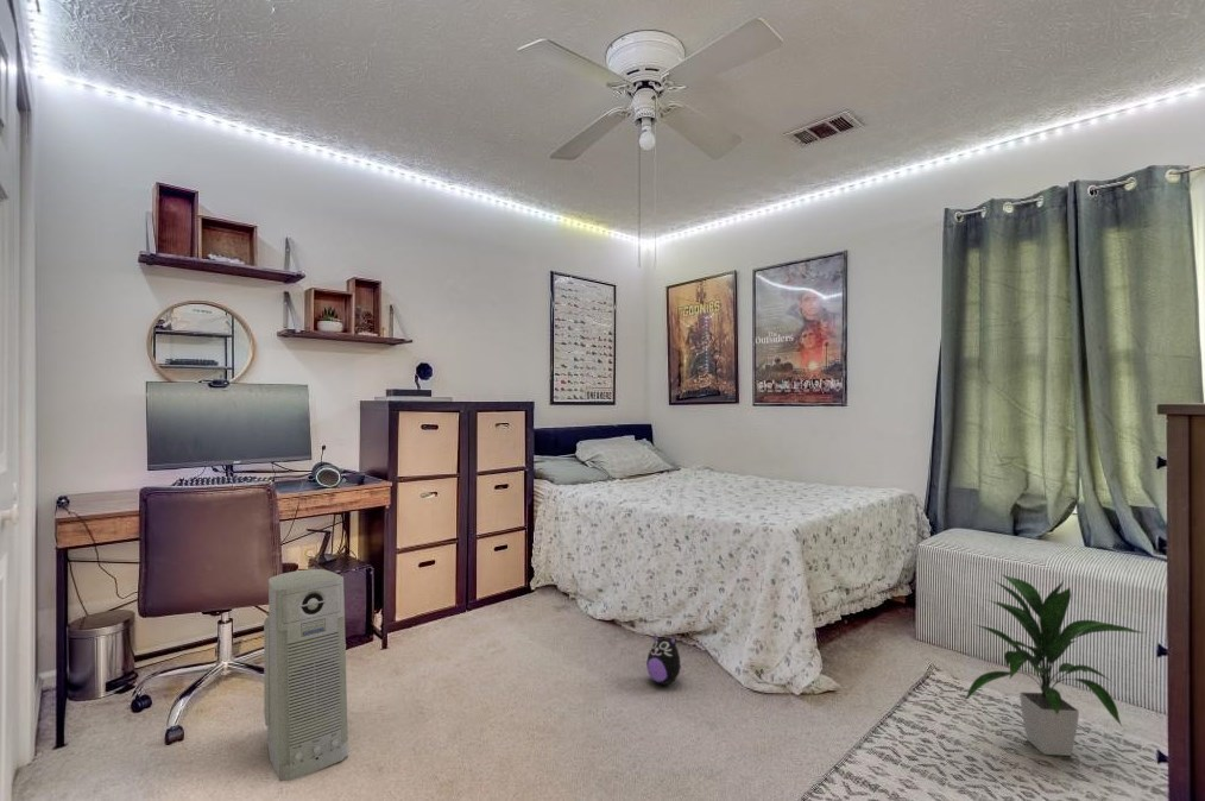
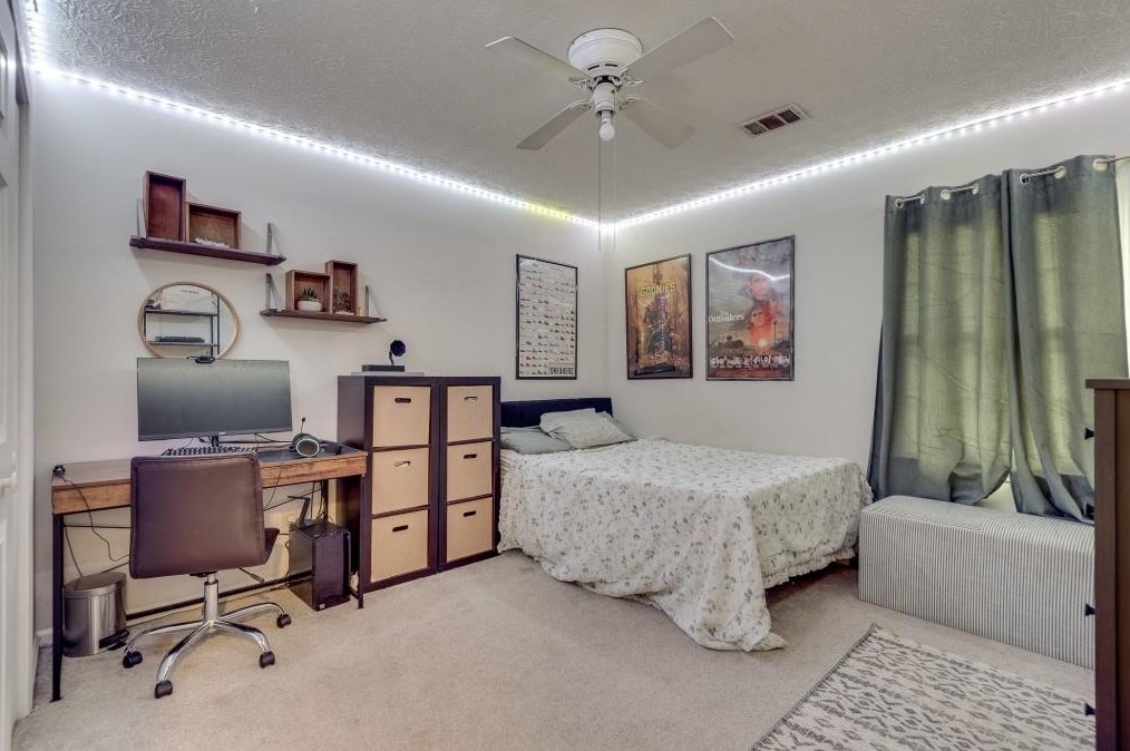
- indoor plant (1039, 658)
- air purifier (303, 662)
- plush toy (665, 658)
